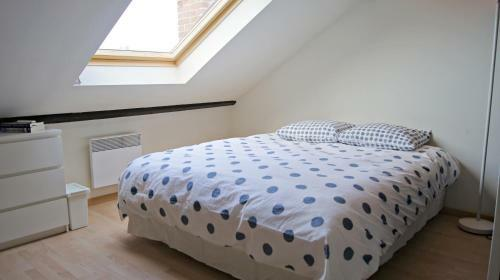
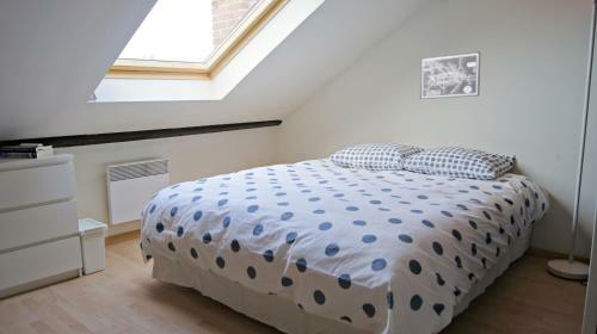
+ wall art (448, 76)
